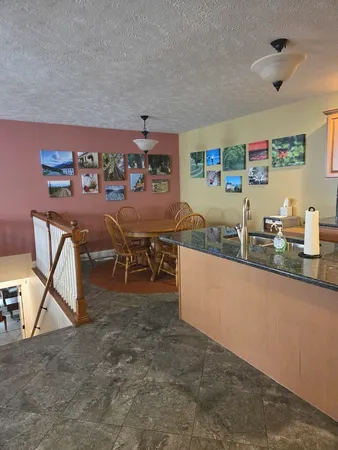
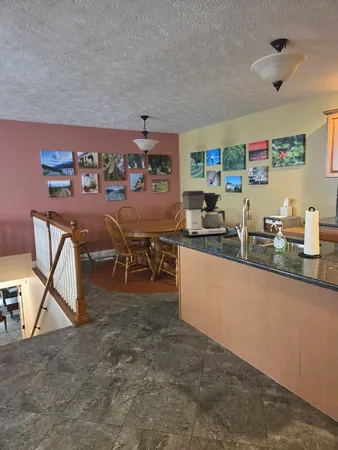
+ coffee maker (202, 211)
